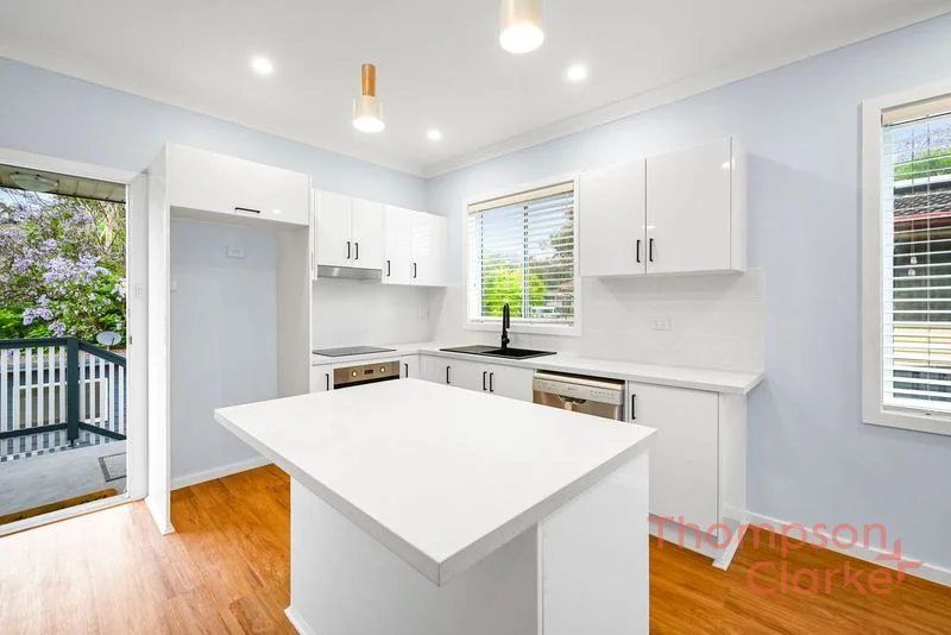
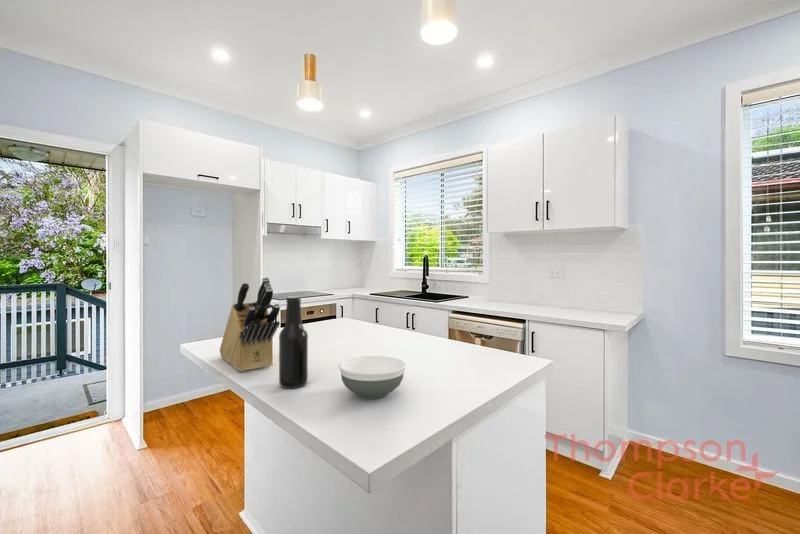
+ beer bottle (293, 340)
+ knife block (248, 320)
+ bowl (372, 378)
